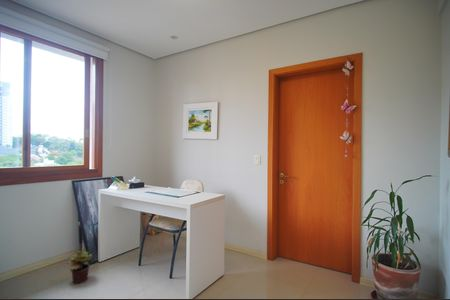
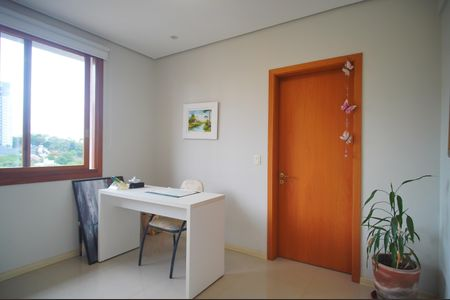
- potted plant (79, 265)
